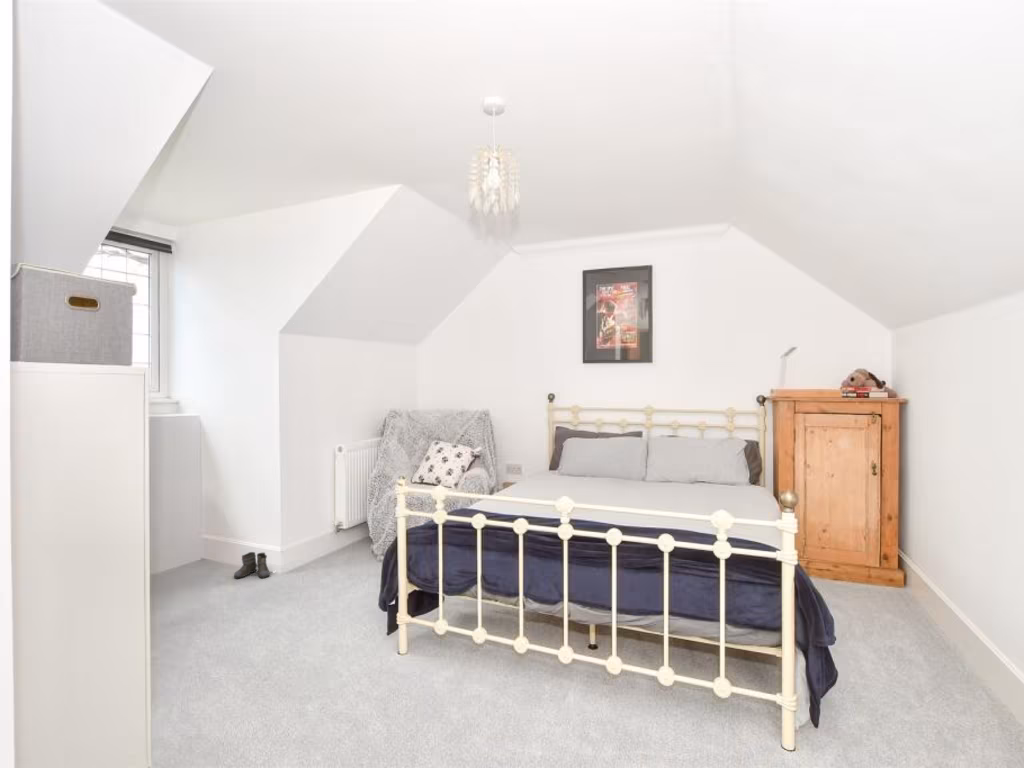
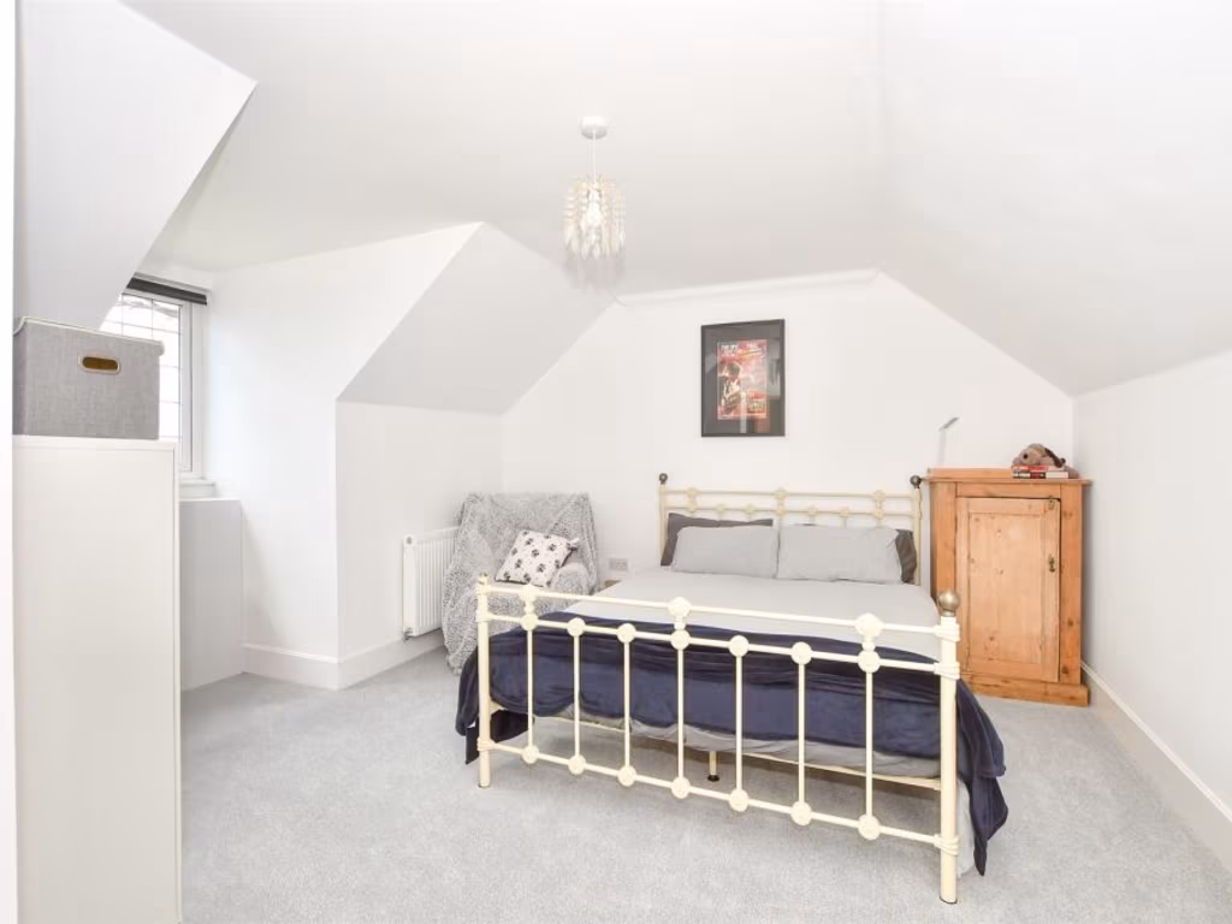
- boots (252, 564)
